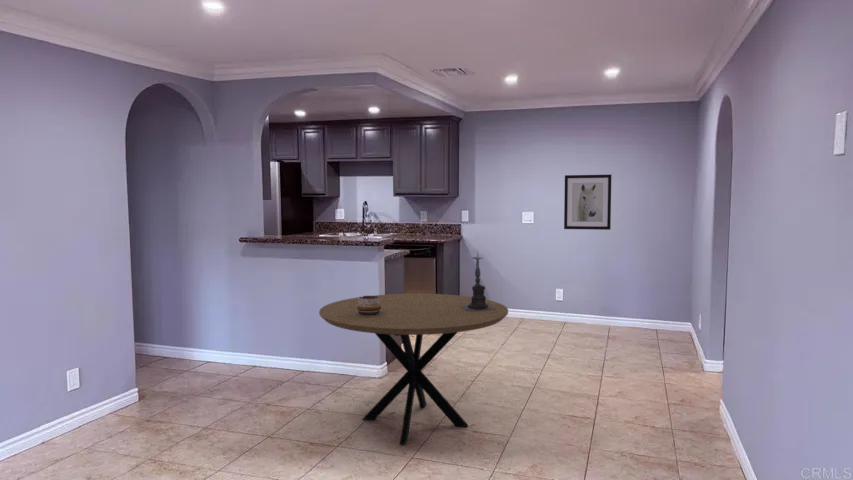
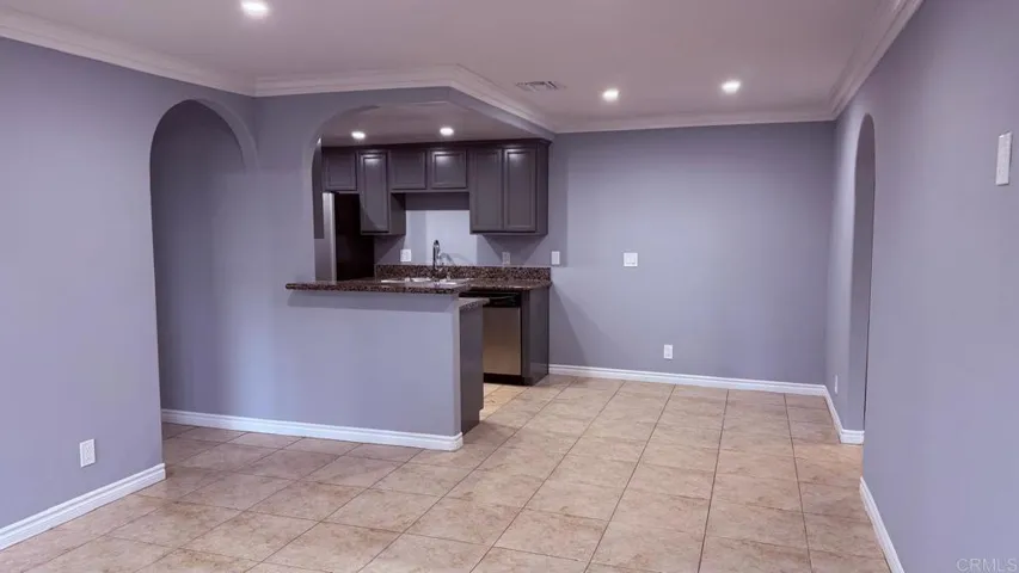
- dining table (414, 365)
- candle holder (477, 278)
- wall art (587, 202)
- decorative bowl (369, 305)
